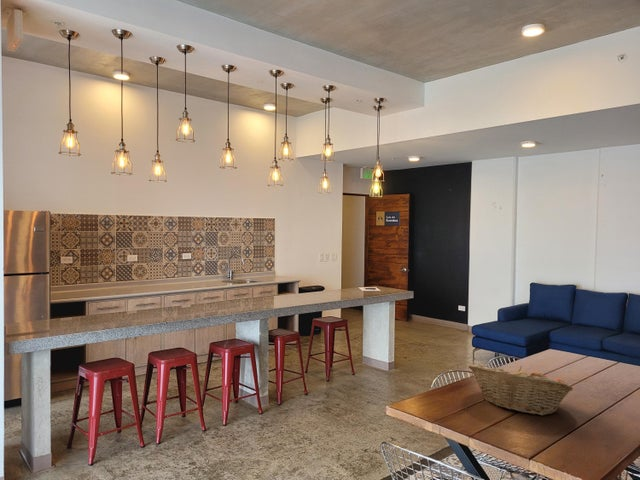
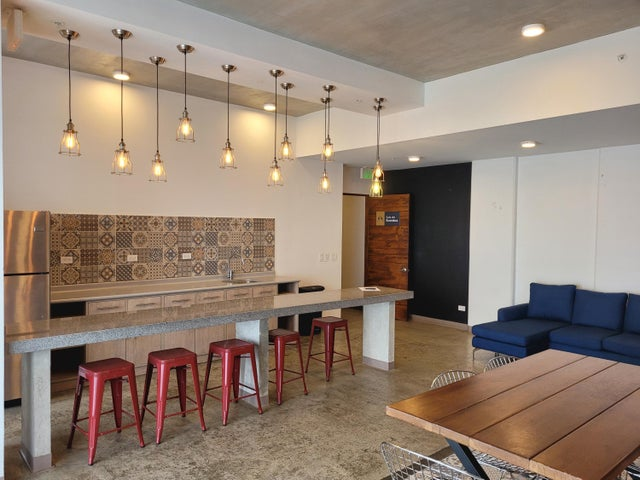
- fruit basket (517, 384)
